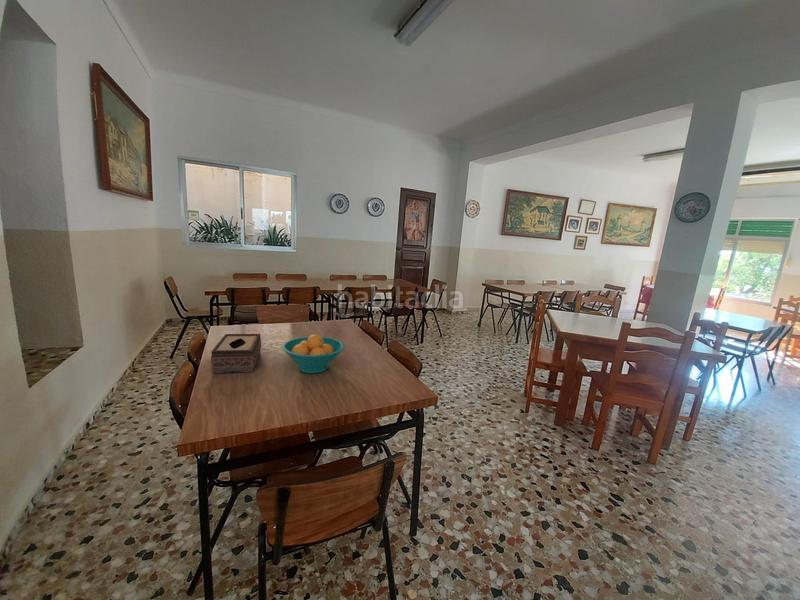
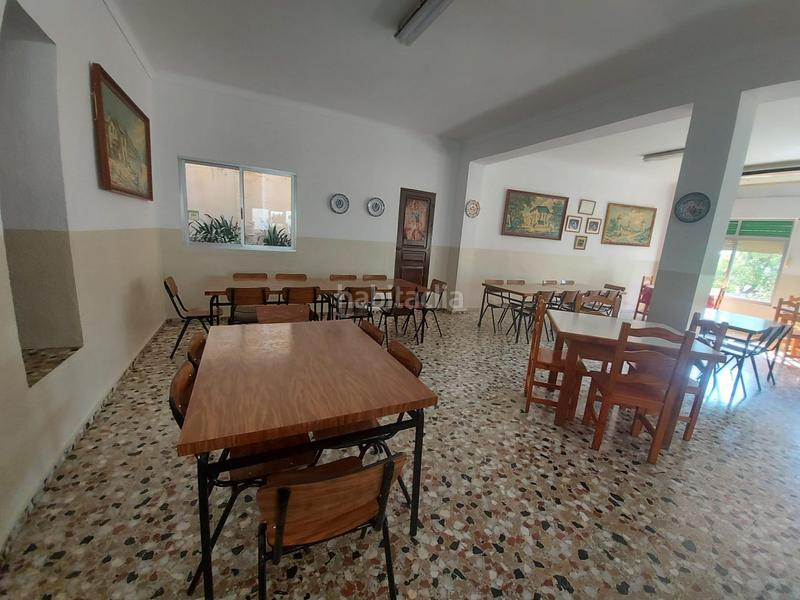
- fruit bowl (314, 351)
- tissue box (238, 351)
